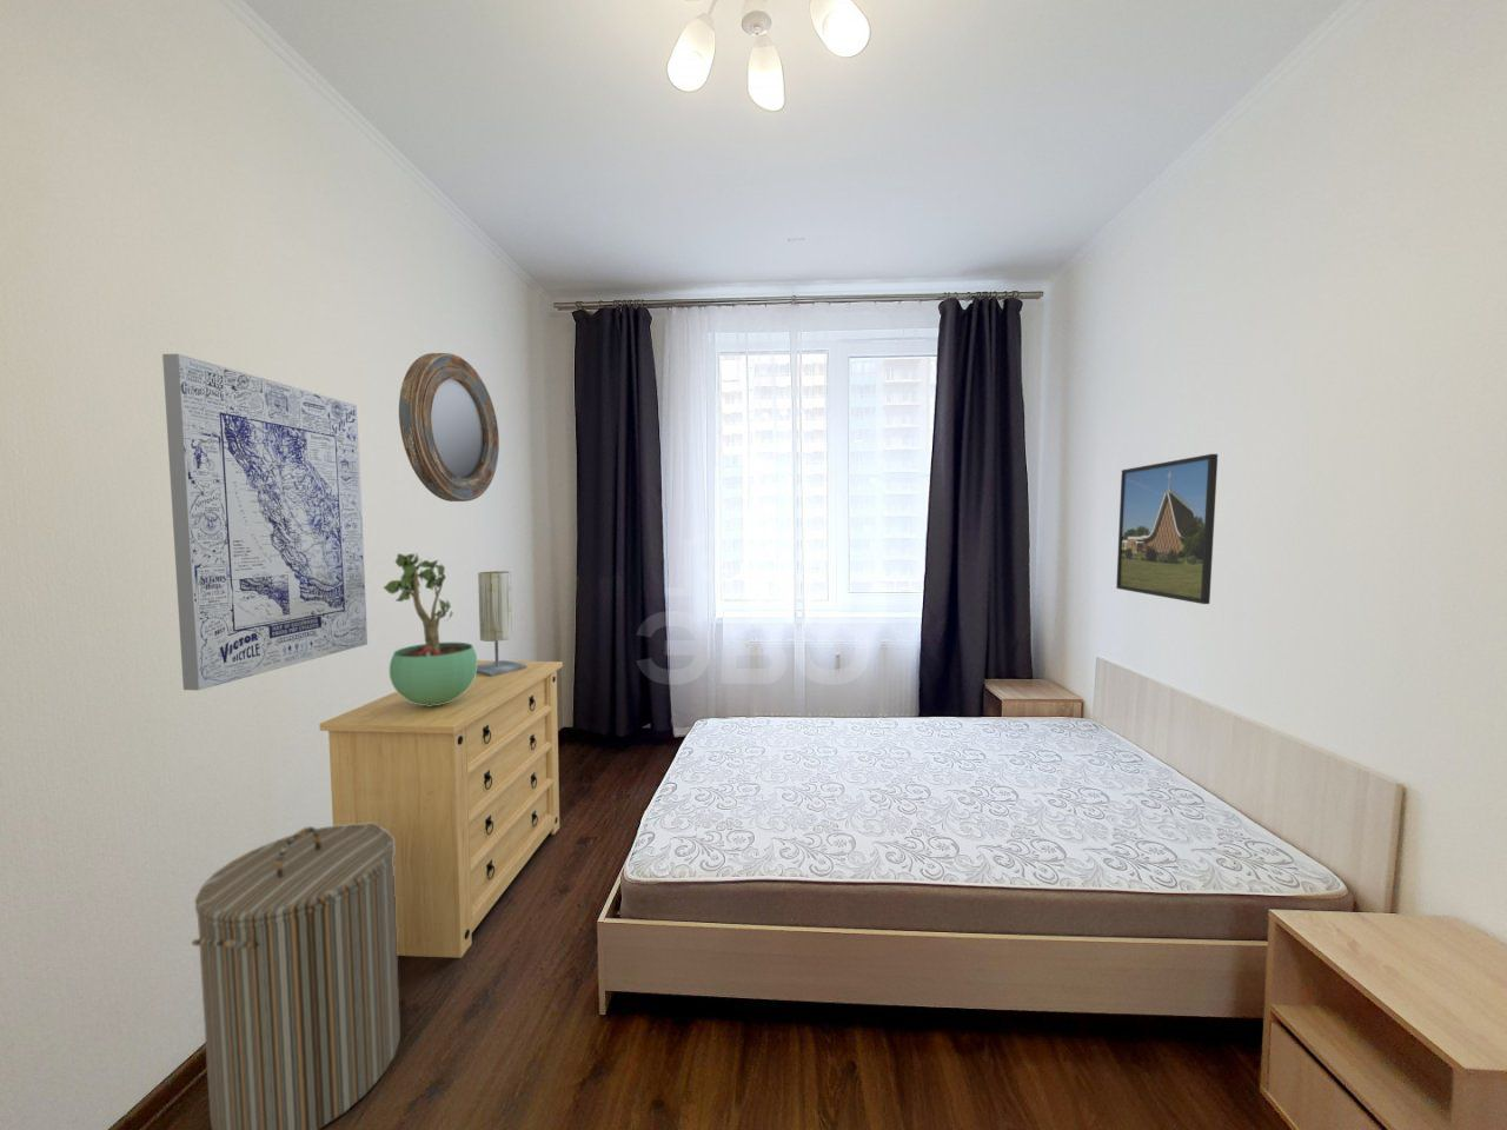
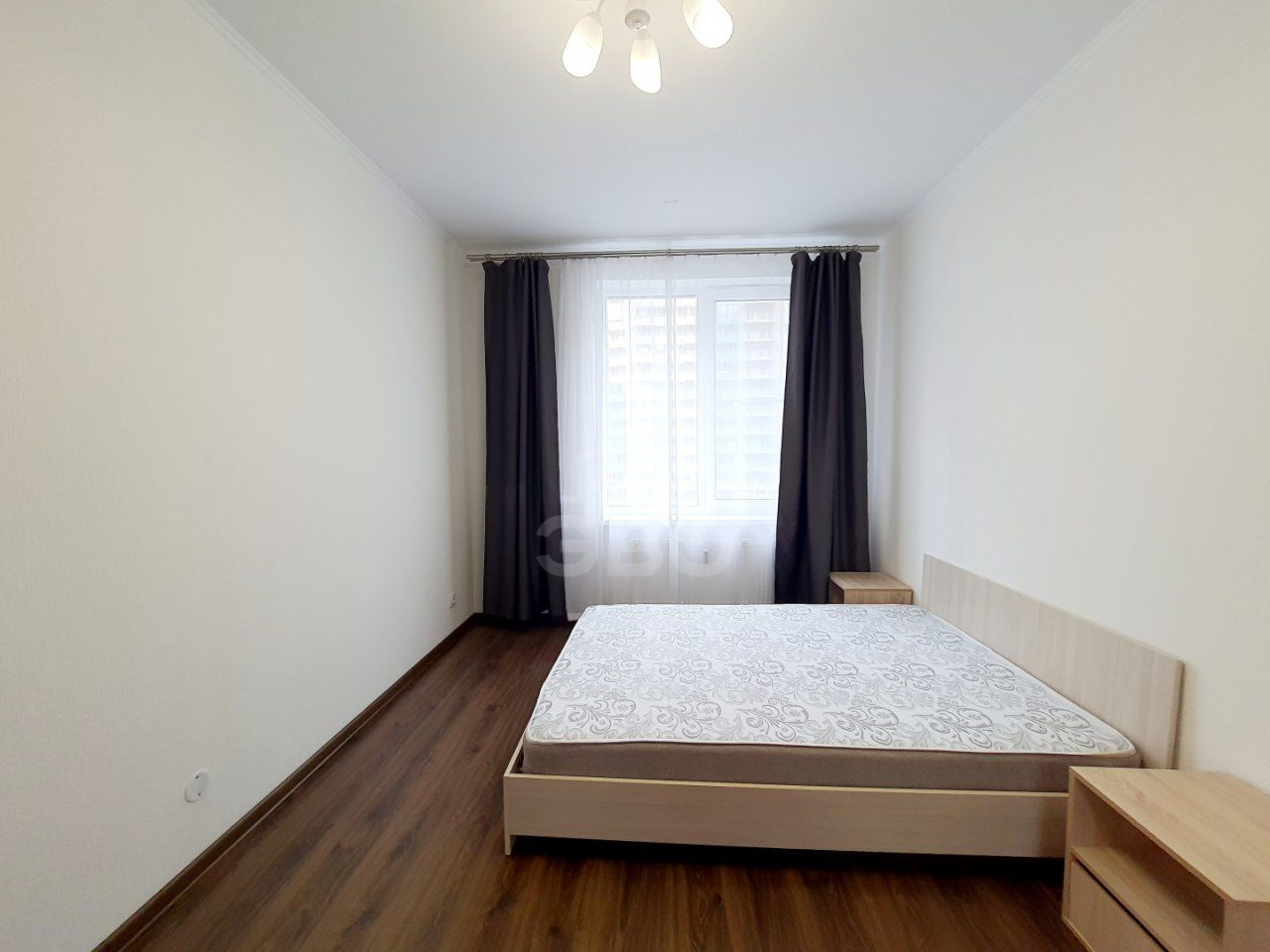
- wall art (284, 525)
- laundry hamper (307, 952)
- potted plant (431, 629)
- dresser (466, 783)
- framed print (1159, 529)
- table lamp (496, 621)
- home mirror (456, 428)
